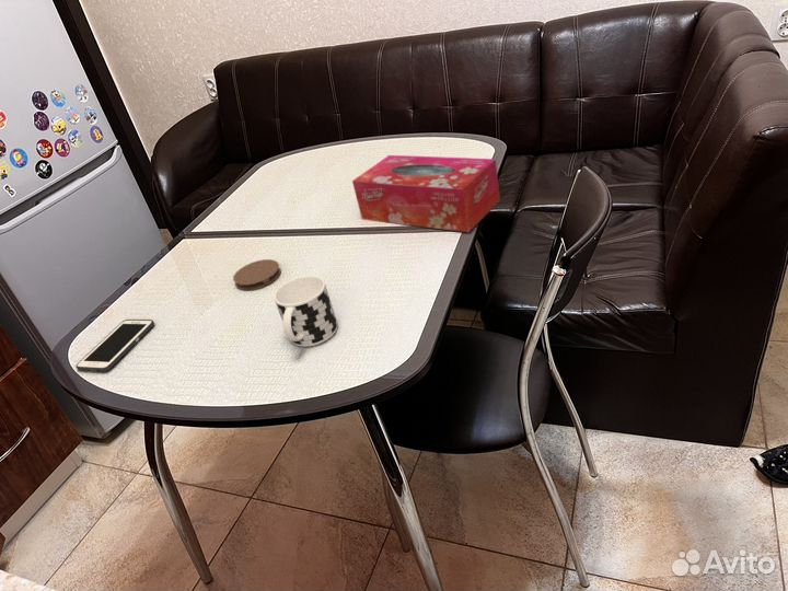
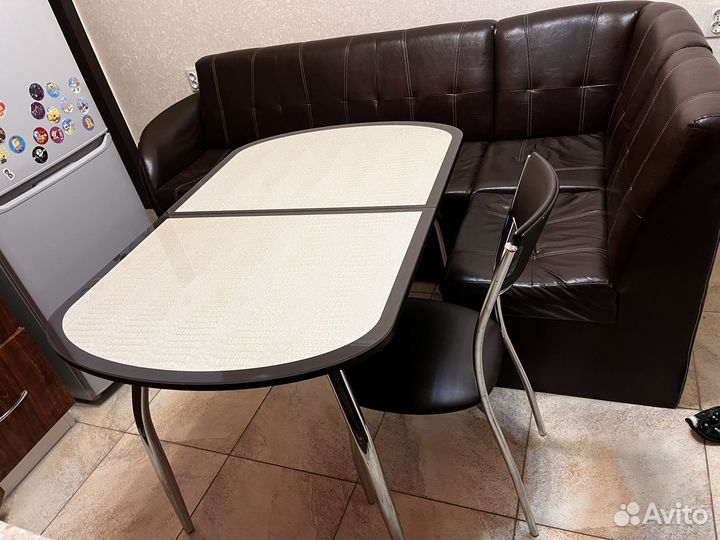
- coaster (257, 274)
- tissue box (426, 190)
- cup (303, 315)
- cell phone (116, 344)
